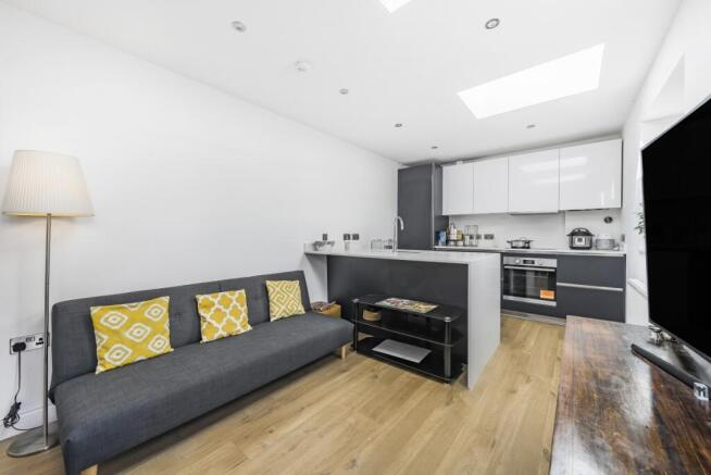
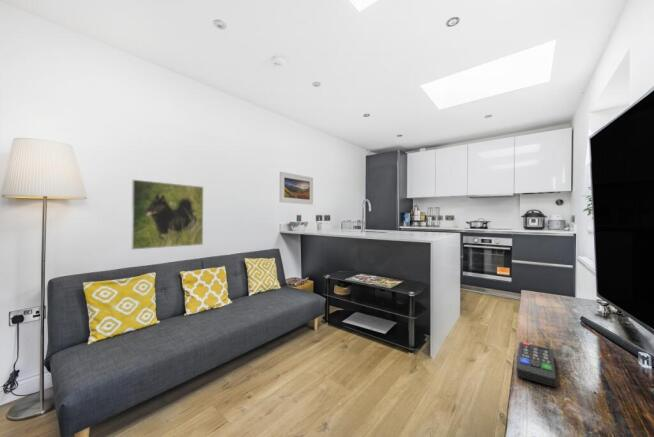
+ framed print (170, 215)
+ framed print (297, 189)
+ remote control (535, 361)
